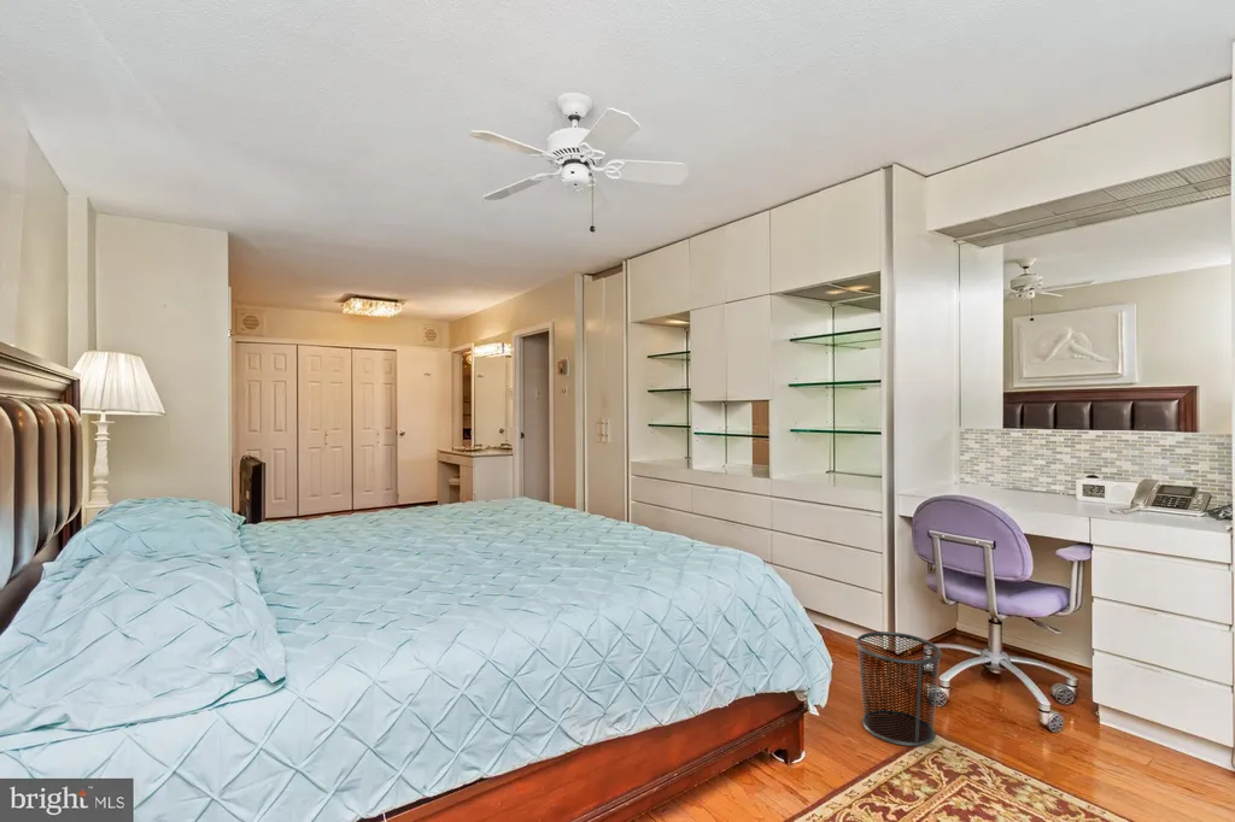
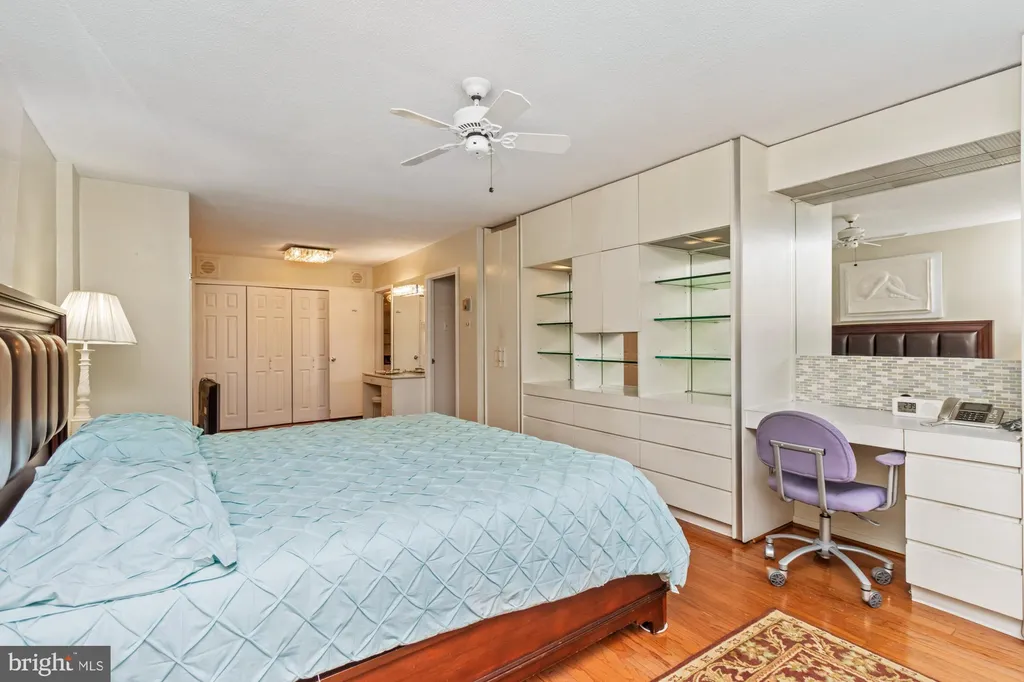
- waste bin (897, 687)
